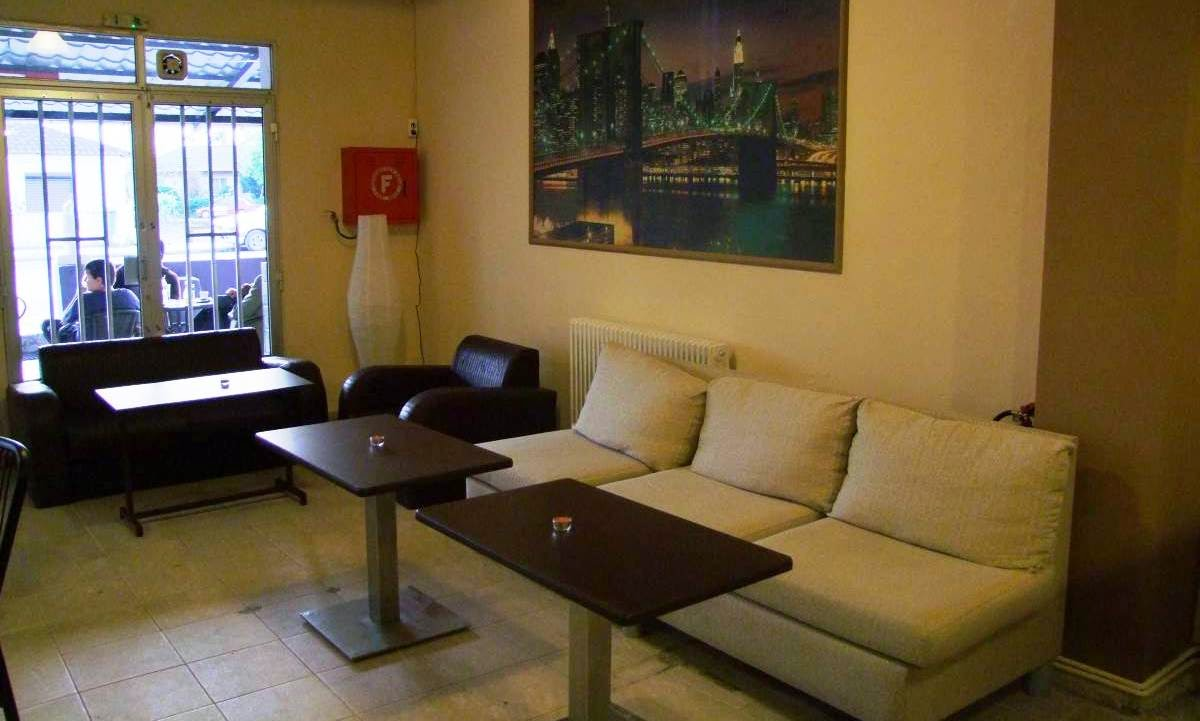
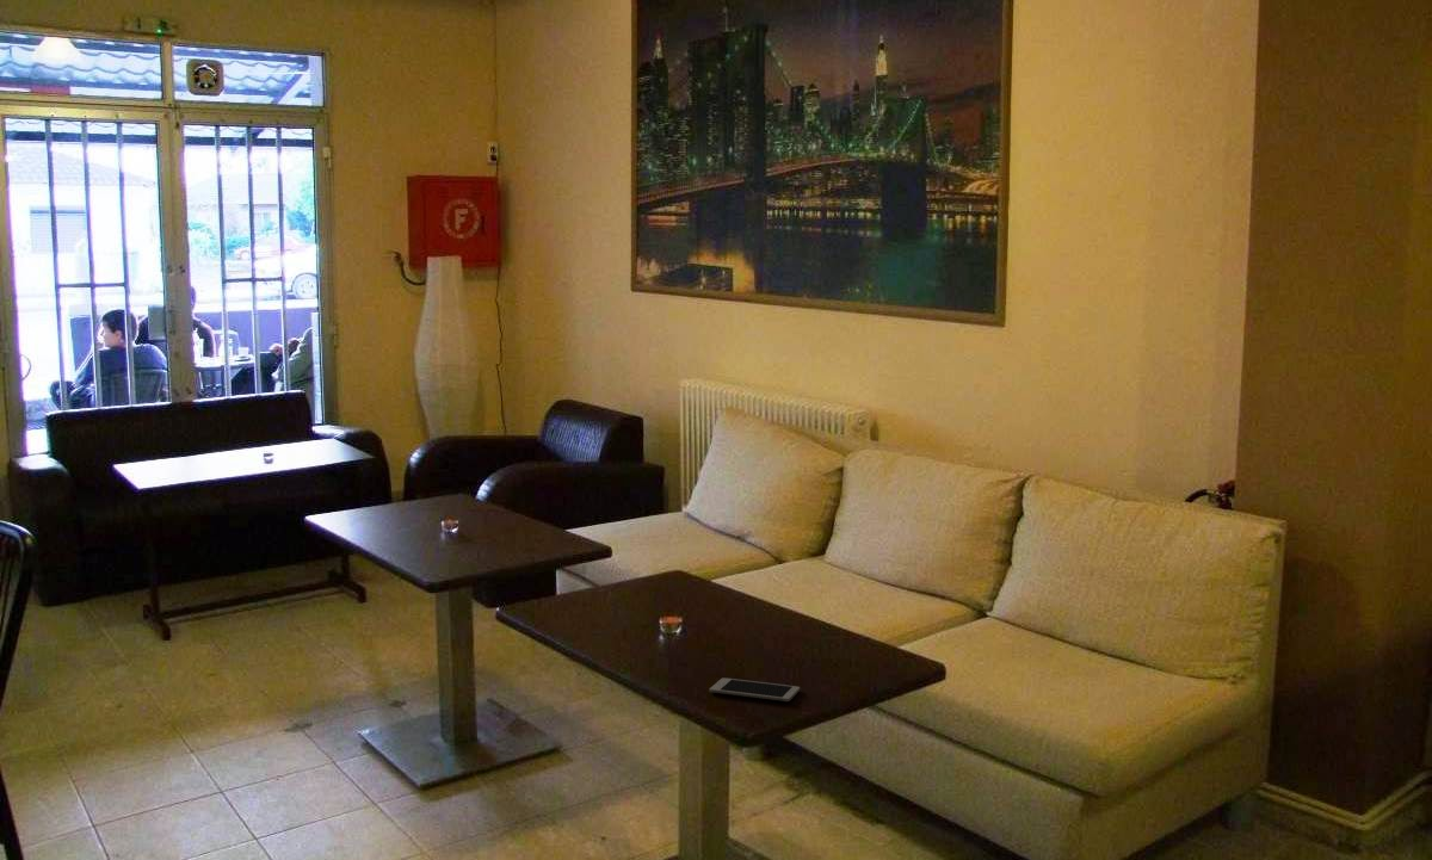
+ cell phone (754, 689)
